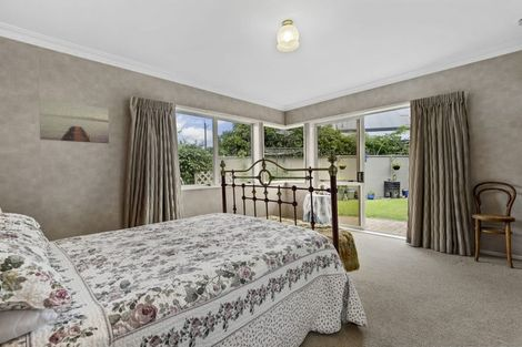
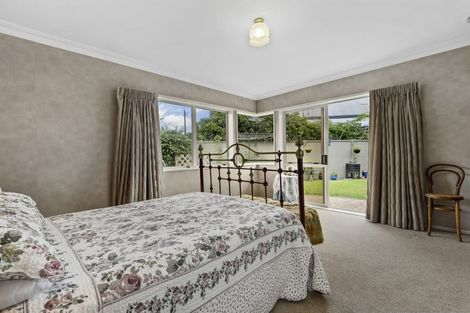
- wall art (77, 122)
